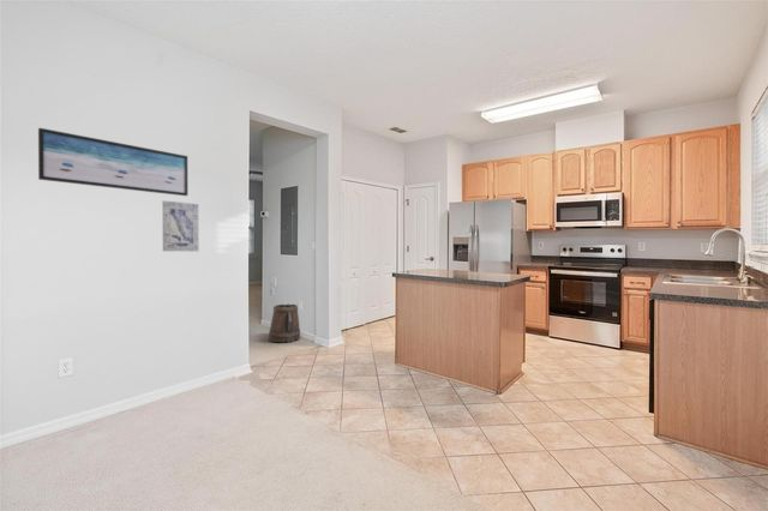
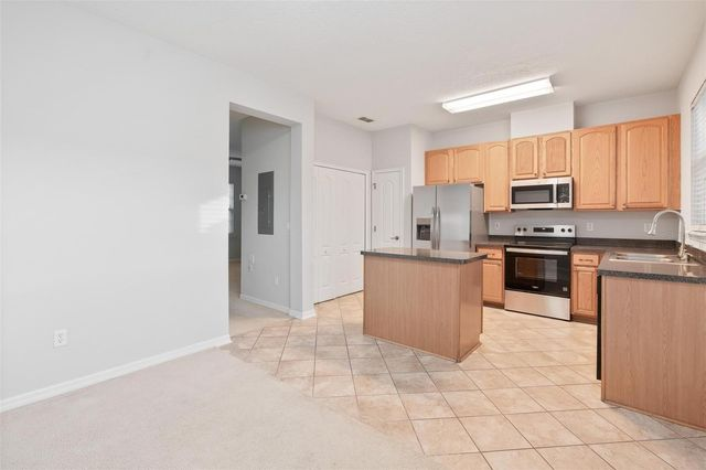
- wall art (180, 227)
- bucket (284, 321)
- wall art (121, 166)
